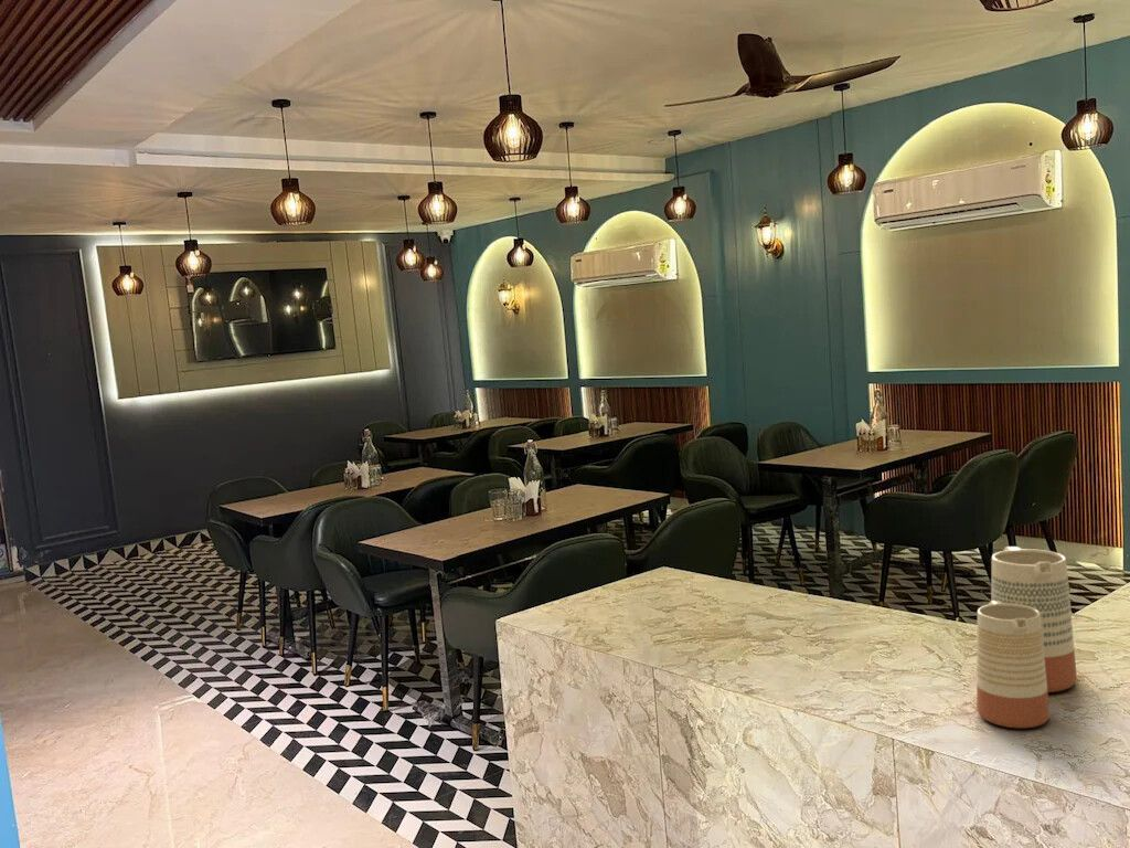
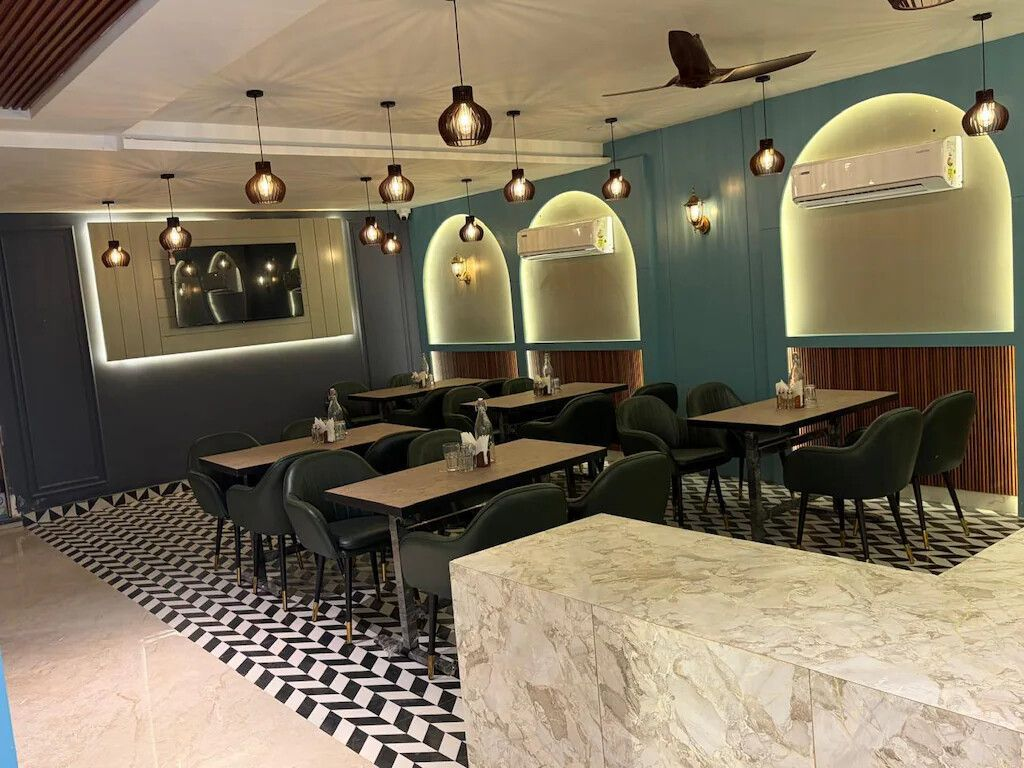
- vase (1017, 627)
